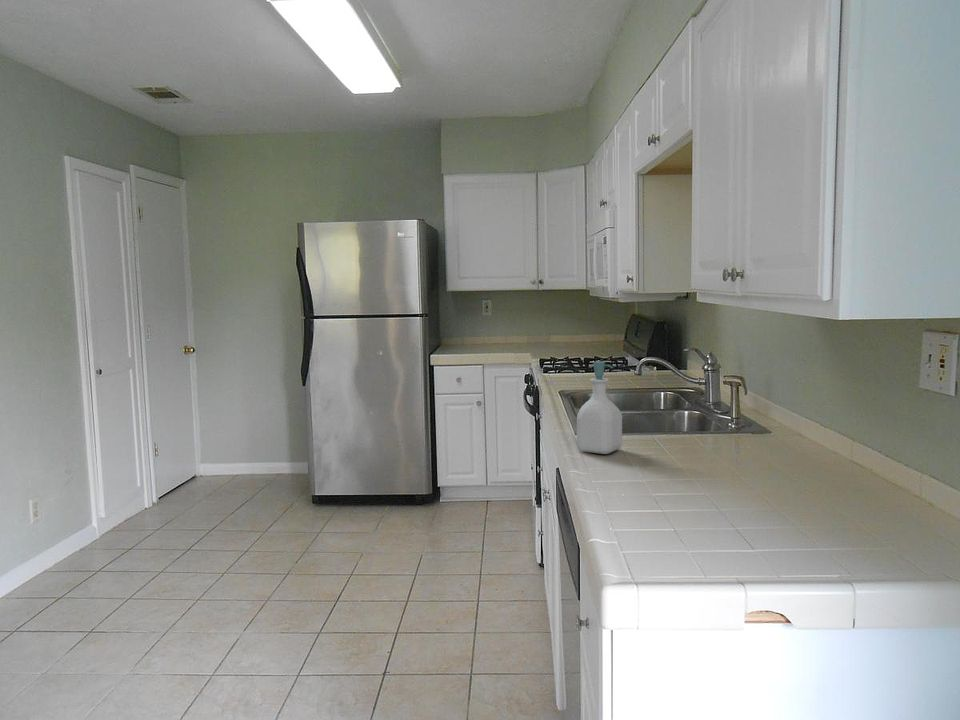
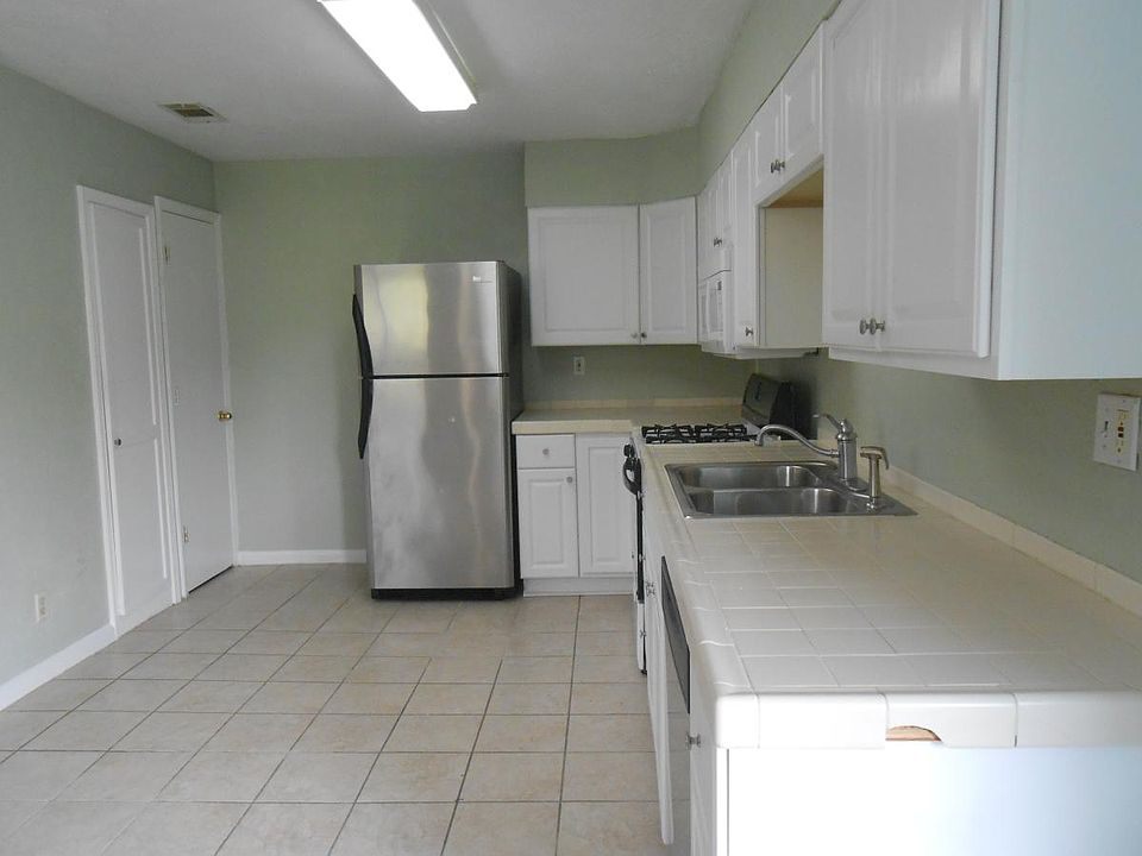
- soap bottle (599, 406)
